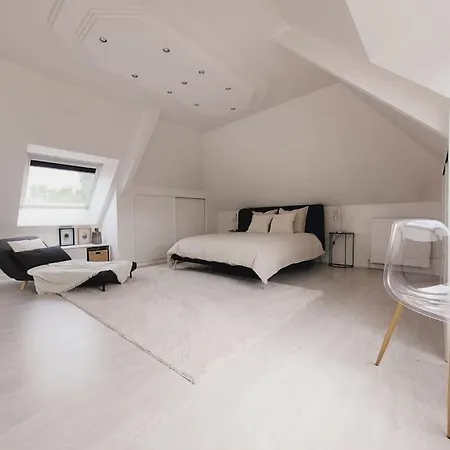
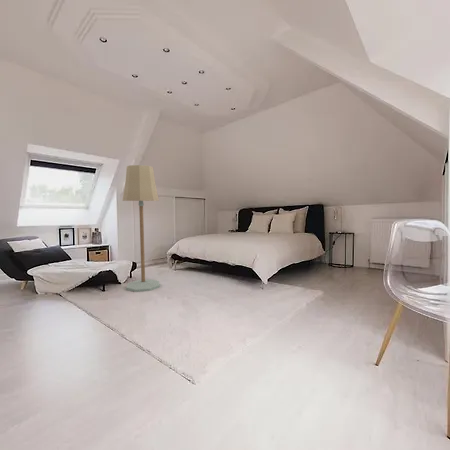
+ floor lamp (141, 228)
